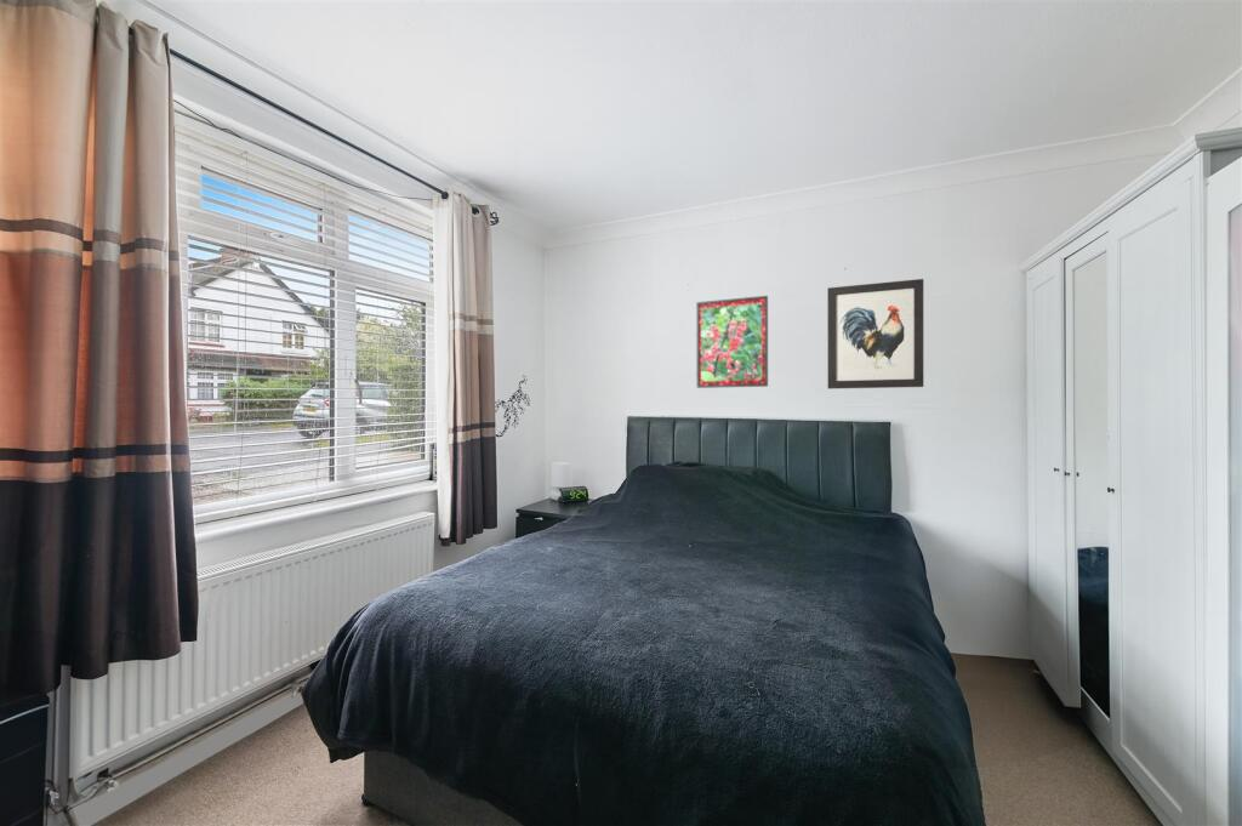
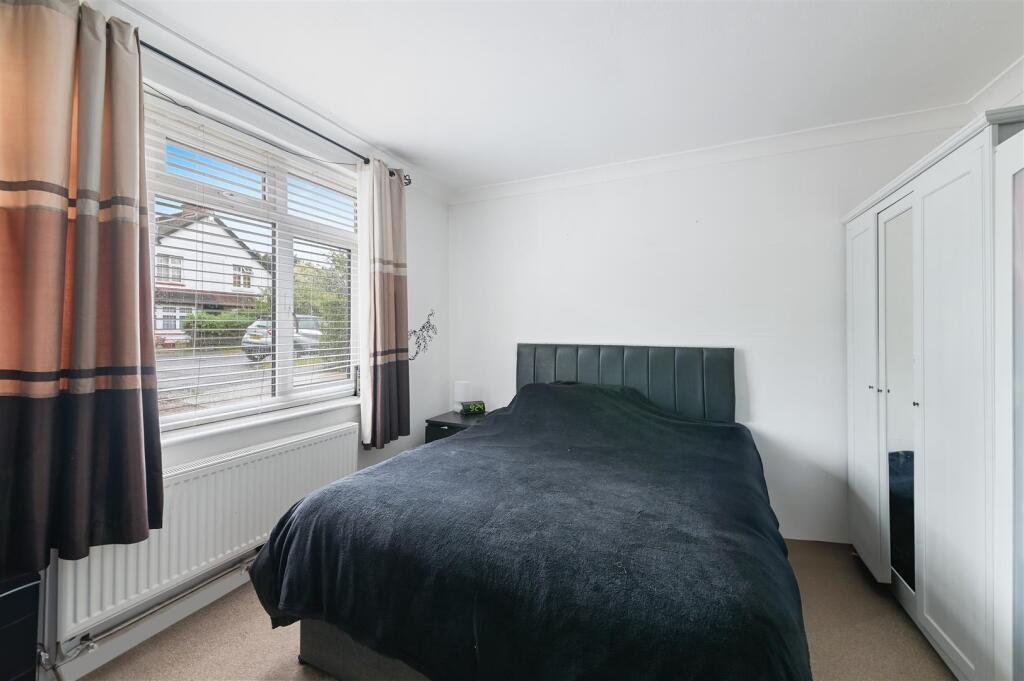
- wall art (873, 336)
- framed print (731, 342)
